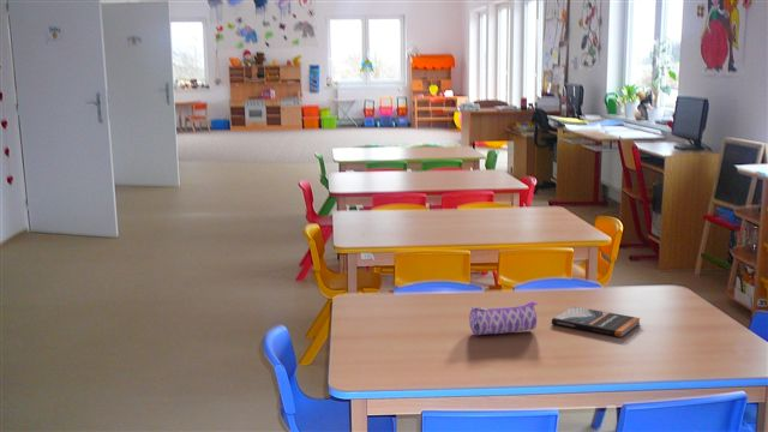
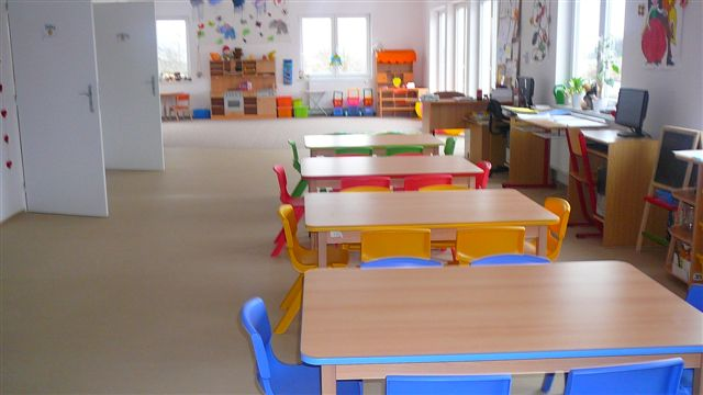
- pencil case (502, 317)
- book (595, 320)
